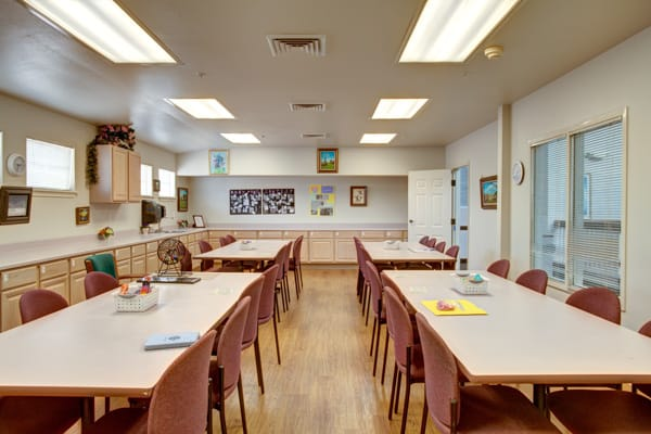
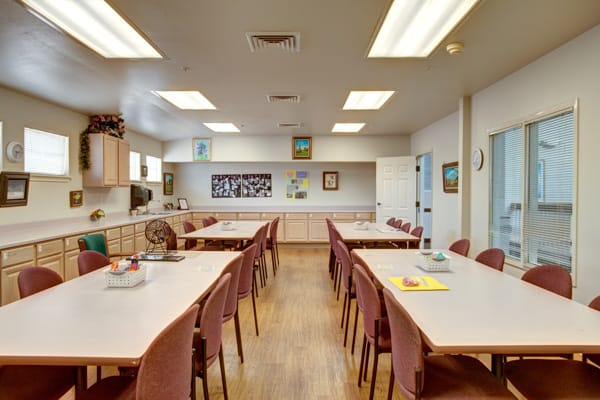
- notepad (173, 340)
